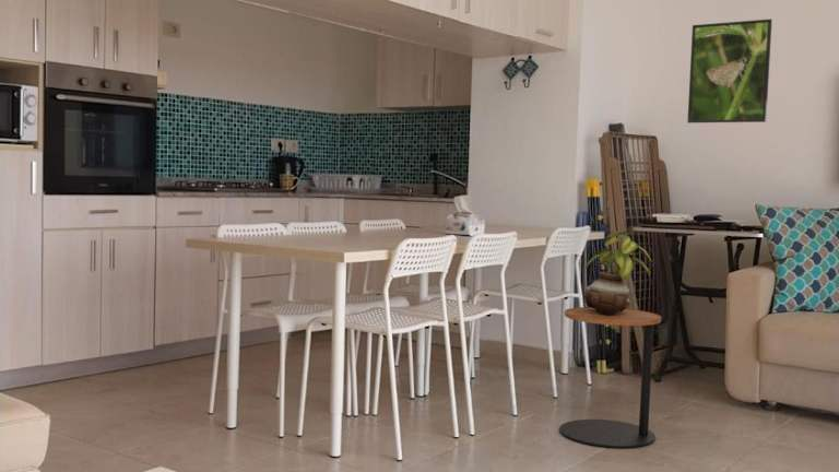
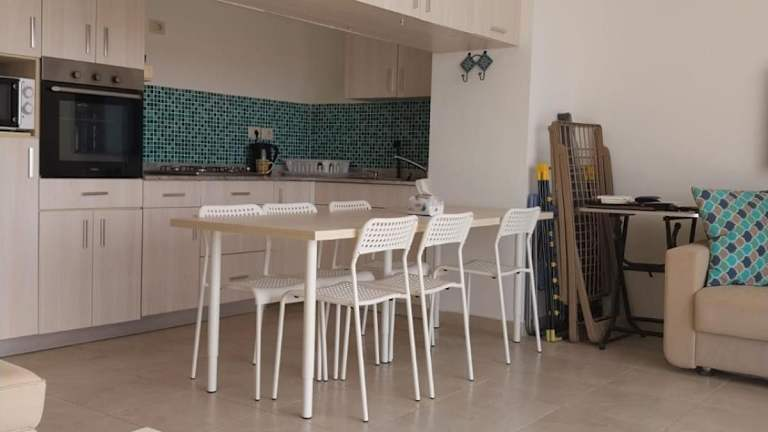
- side table (641, 374)
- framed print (728, 72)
- potted plant (616, 271)
